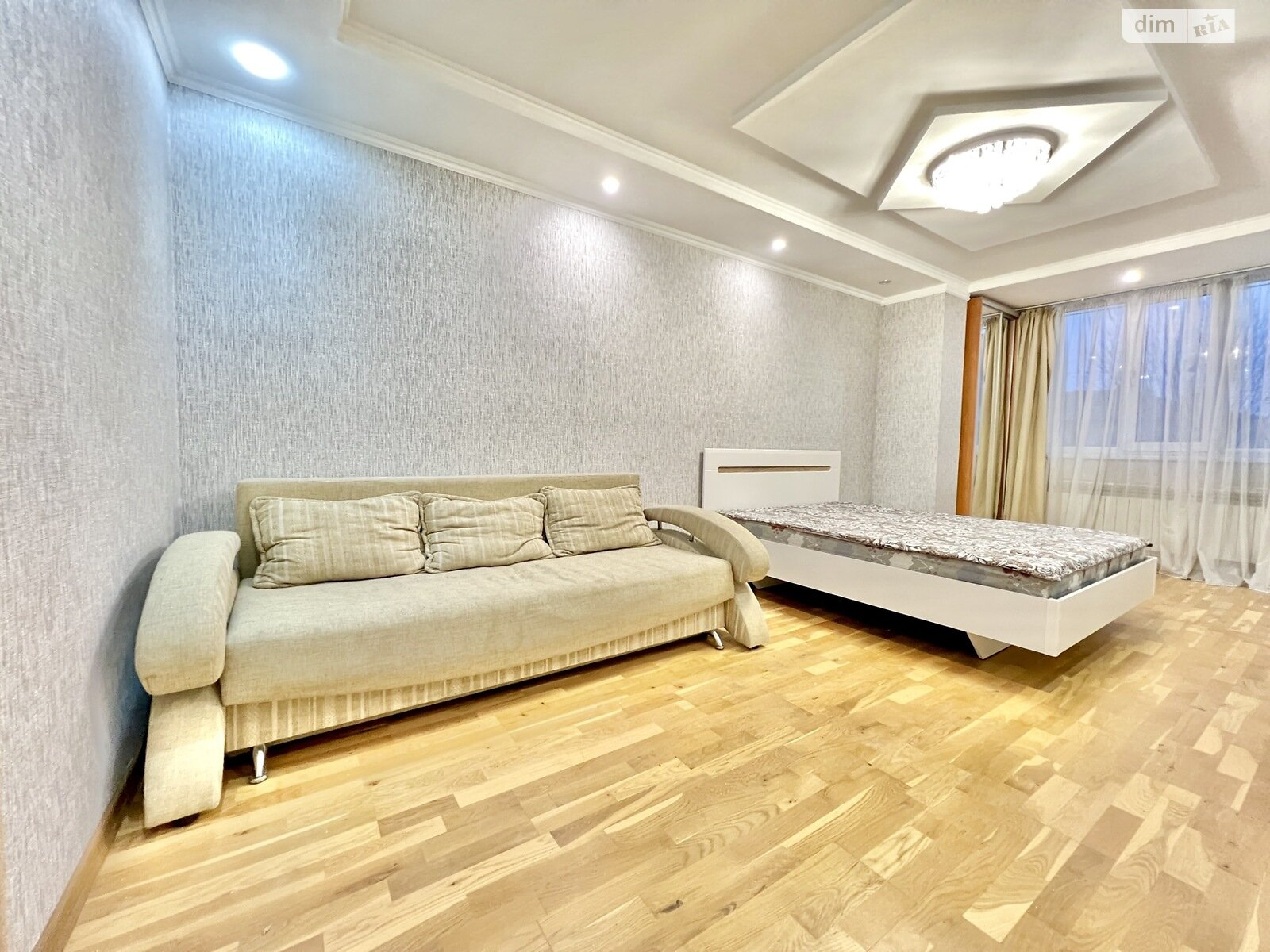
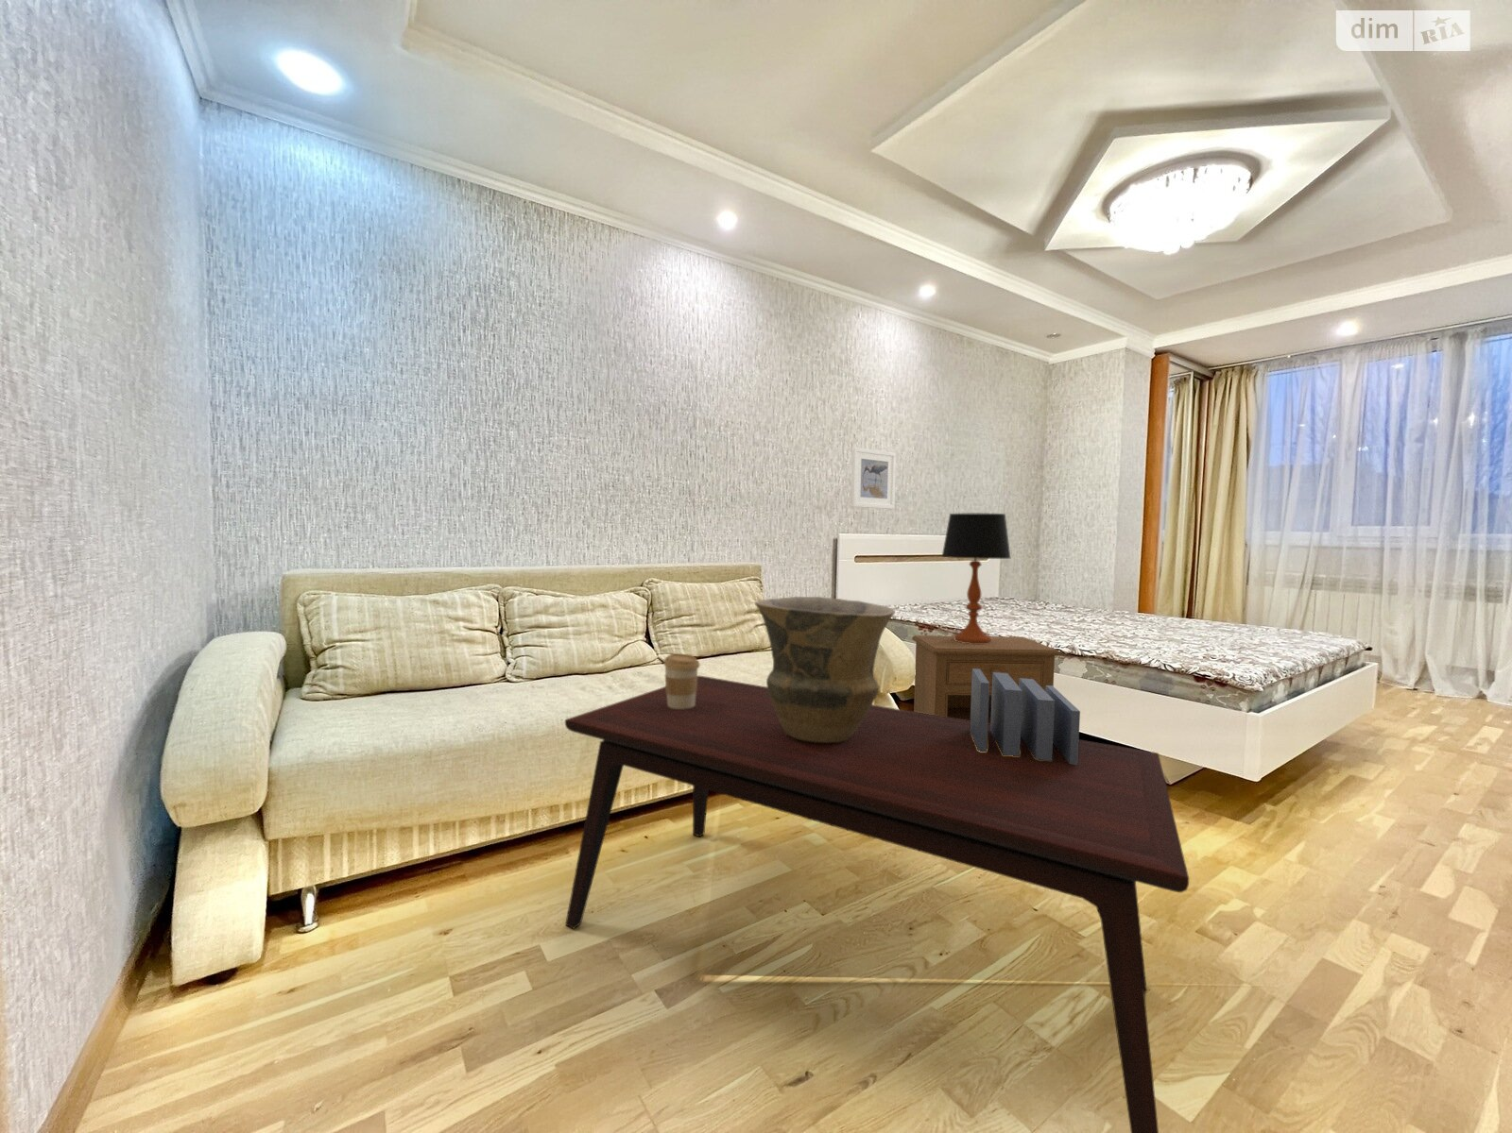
+ coffee table (844, 830)
+ vase (823, 666)
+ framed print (873, 478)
+ table lamp (974, 577)
+ nightstand (988, 712)
+ books (1025, 709)
+ coffee cup (681, 678)
